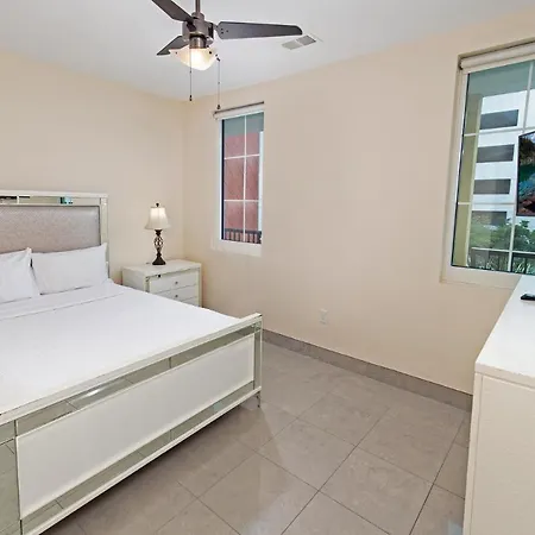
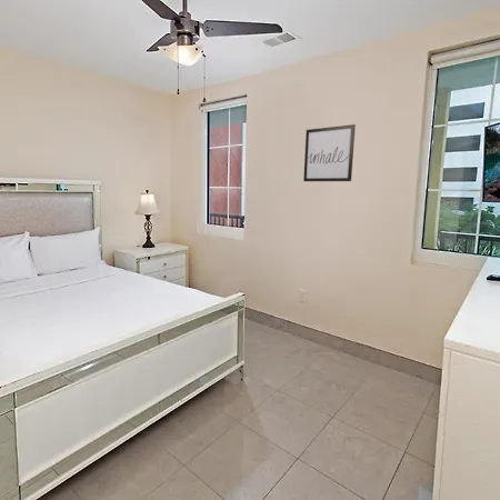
+ wall art (328, 154)
